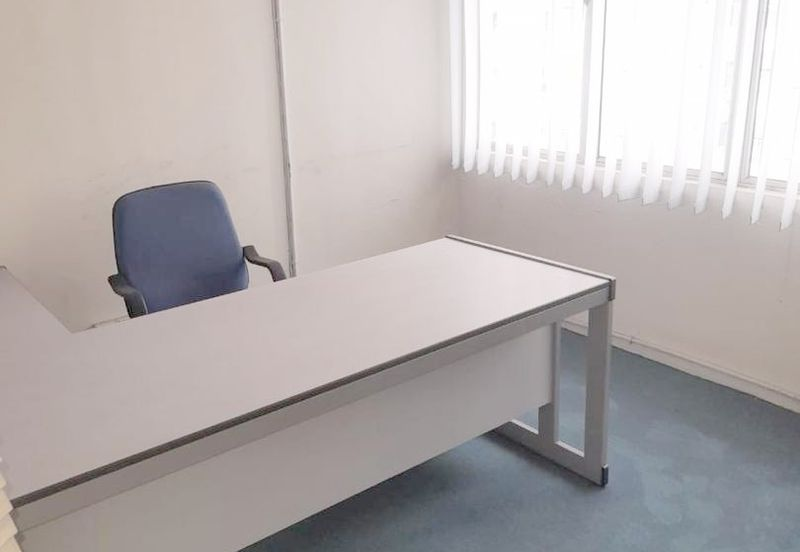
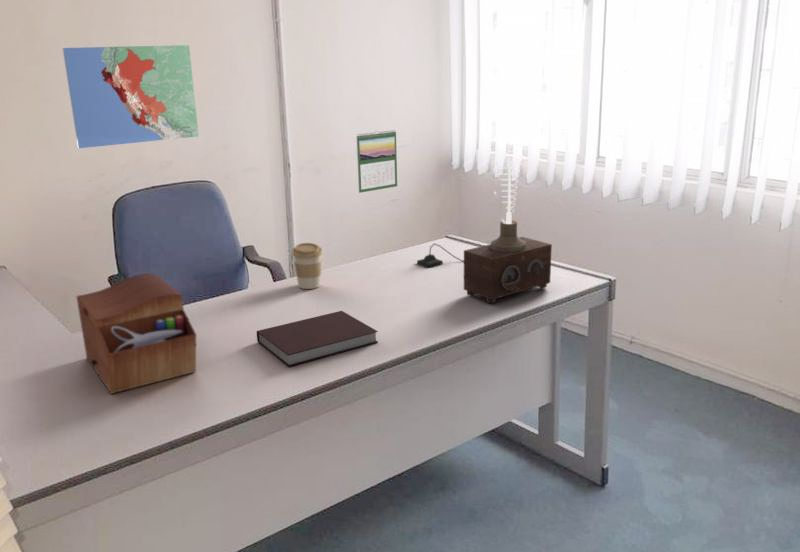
+ calendar (377, 160)
+ sewing box (134, 331)
+ coffee cup (308, 265)
+ map (135, 95)
+ notebook (317, 336)
+ table lamp (497, 198)
